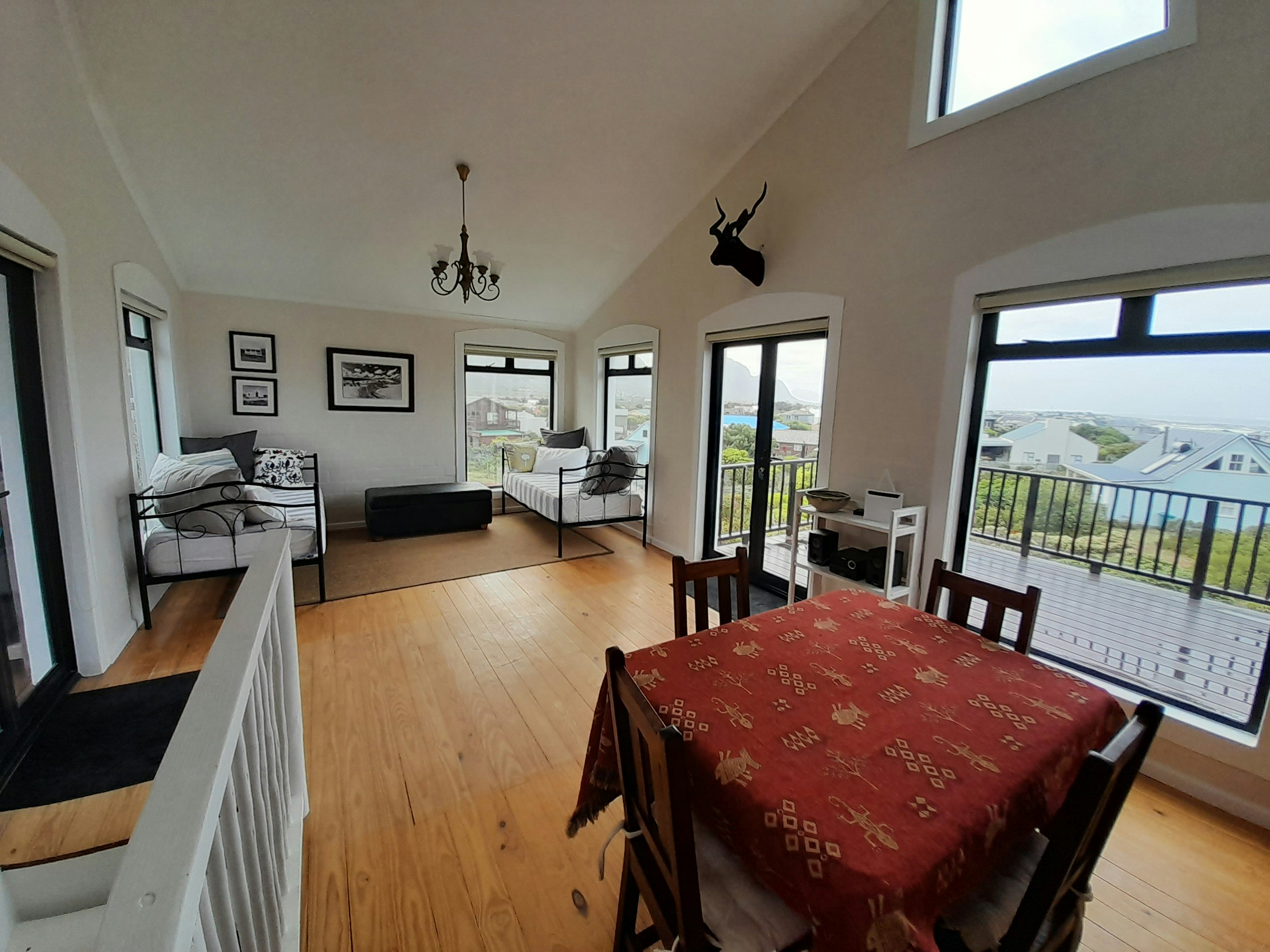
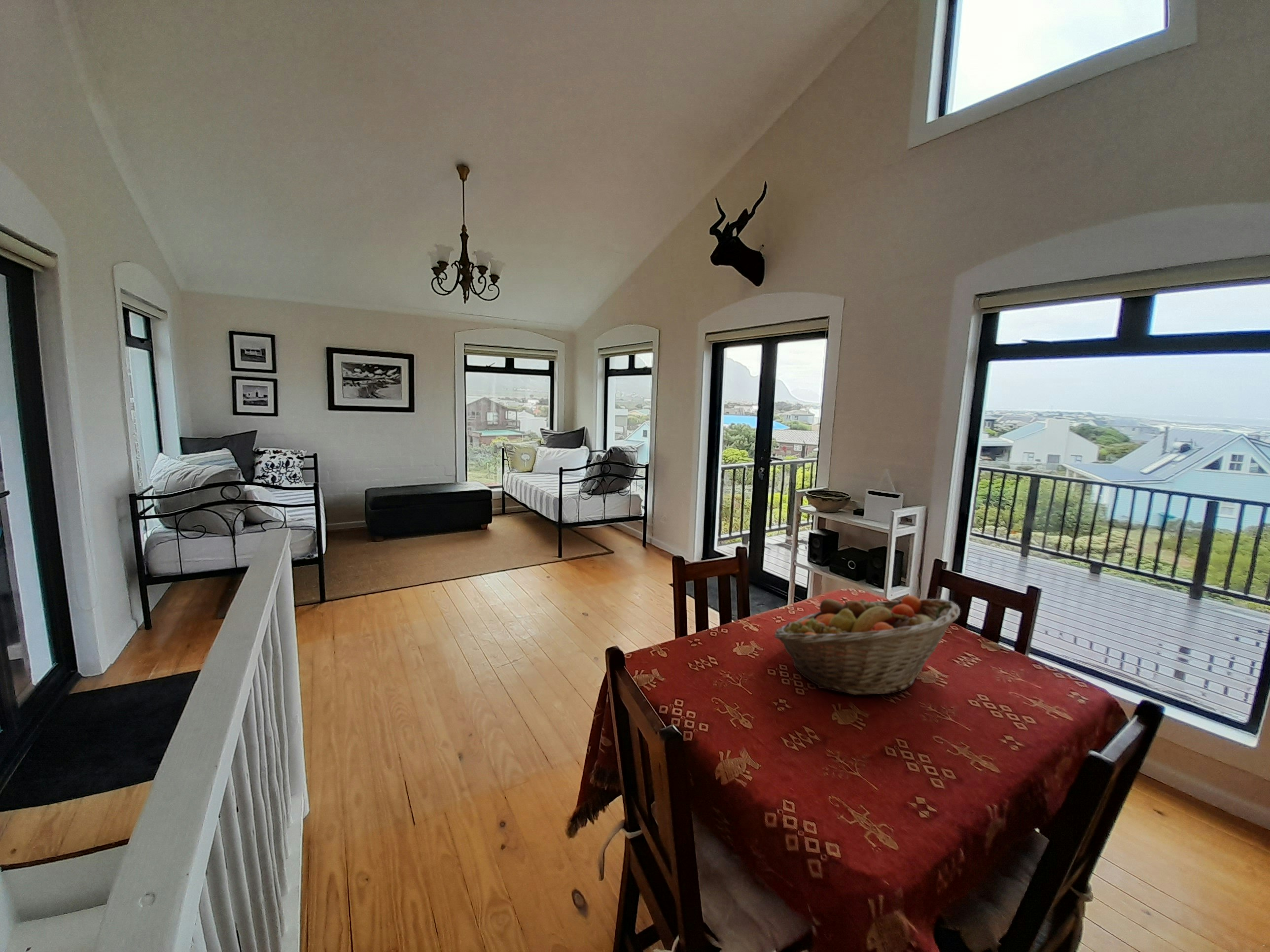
+ fruit basket (865, 633)
